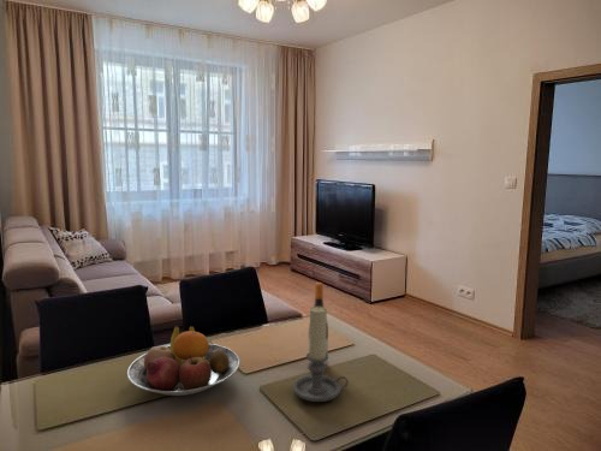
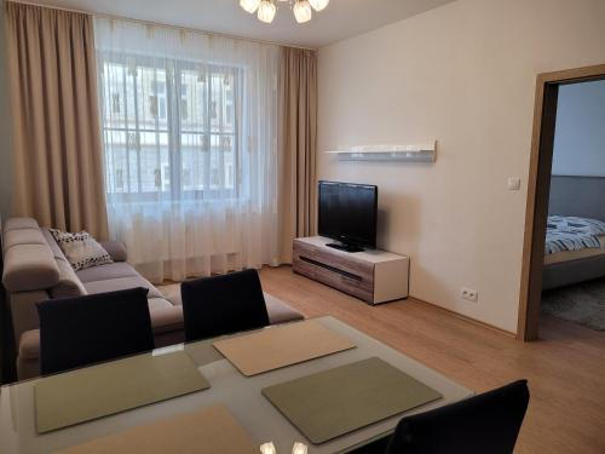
- candle holder (322, 350)
- wine bottle (326, 325)
- fruit bowl (184, 360)
